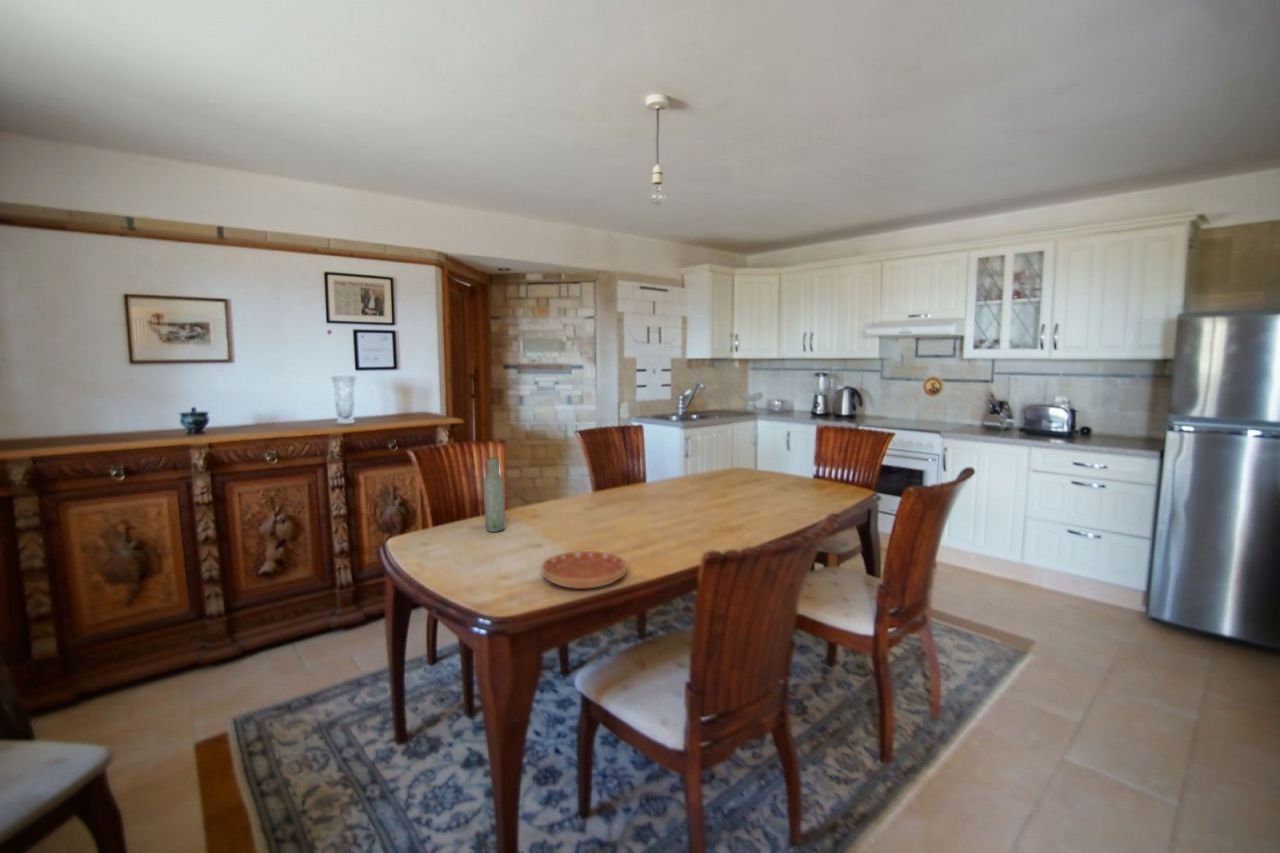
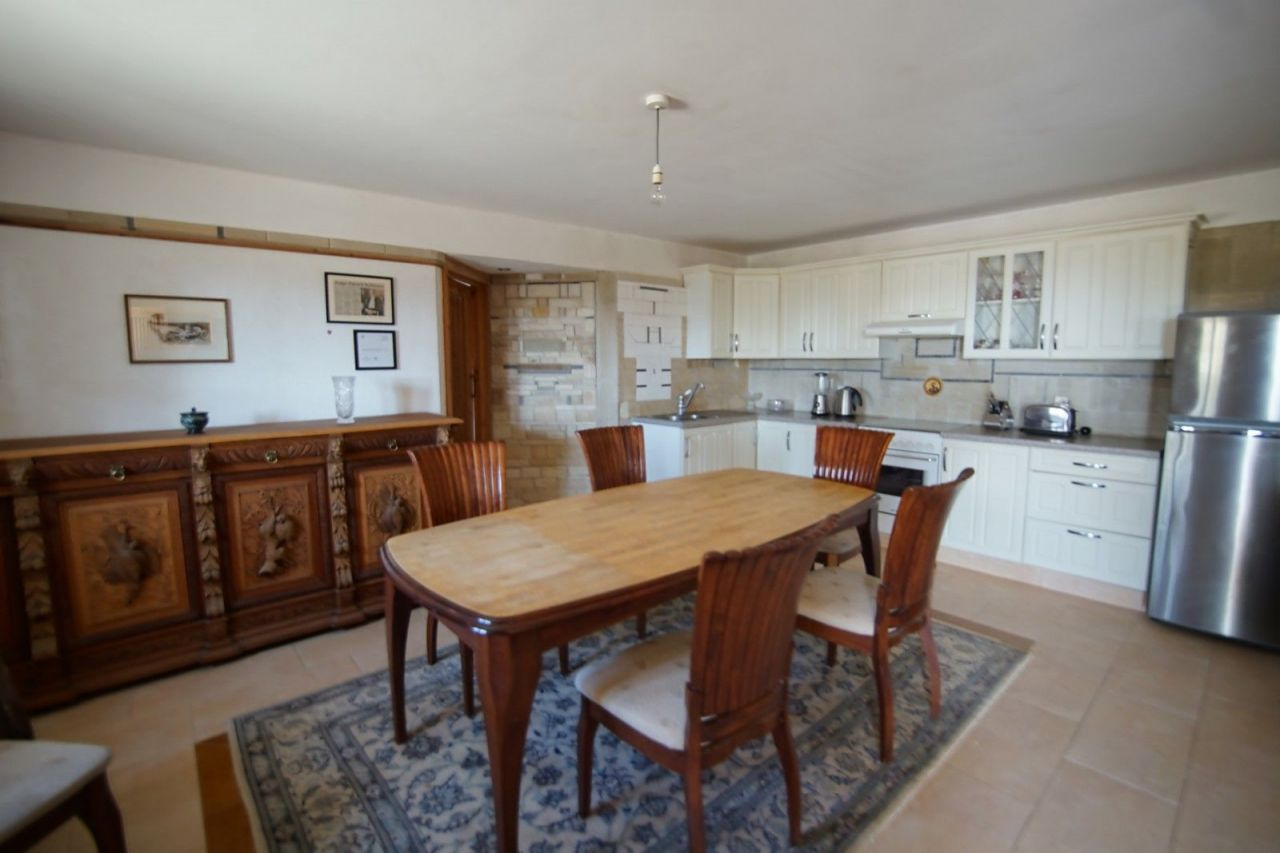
- saucer (584, 570)
- bottle (494, 493)
